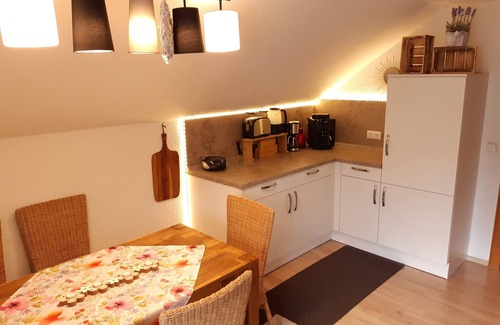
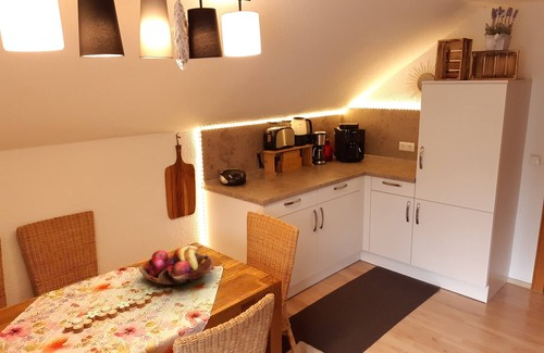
+ fruit basket (177, 264)
